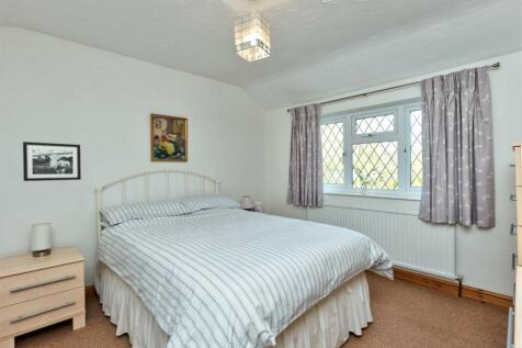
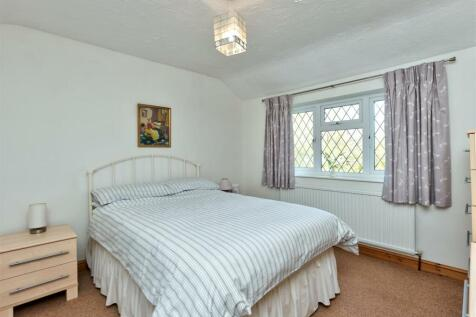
- picture frame (53, 161)
